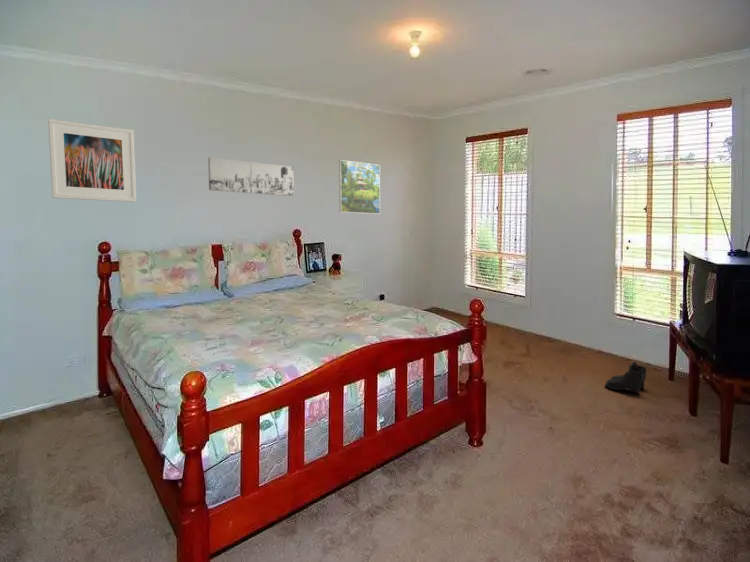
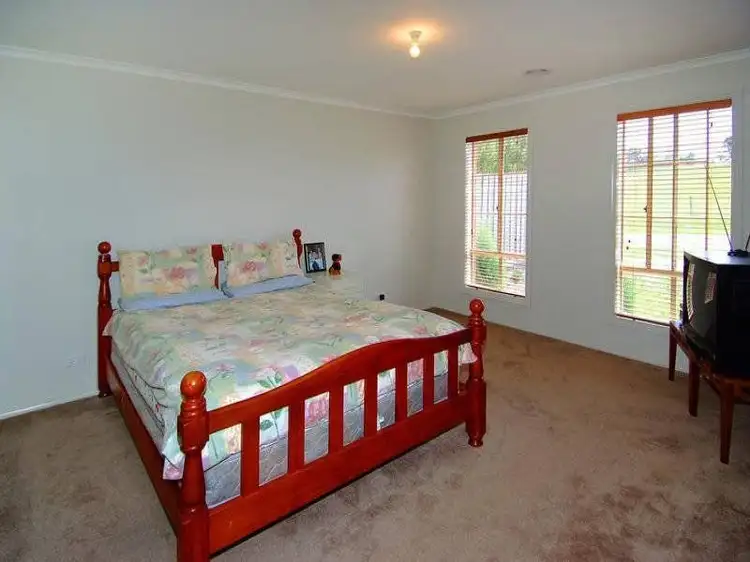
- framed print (360, 188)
- boots (626, 375)
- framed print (94, 162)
- wall art (253, 177)
